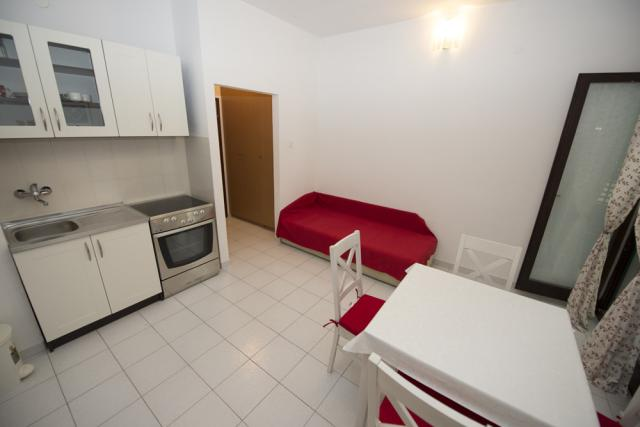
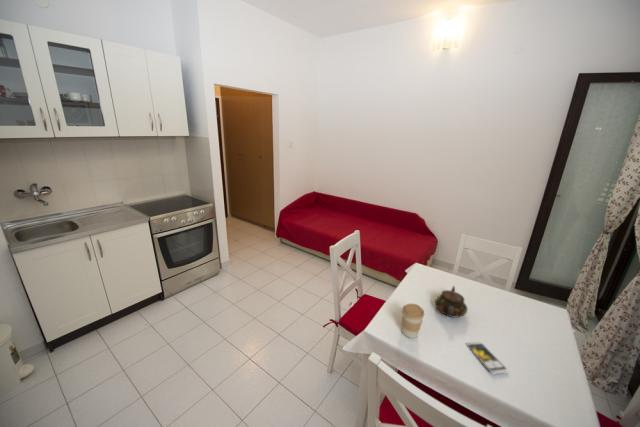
+ coffee cup (411, 320)
+ teapot (451, 301)
+ smartphone (485, 356)
